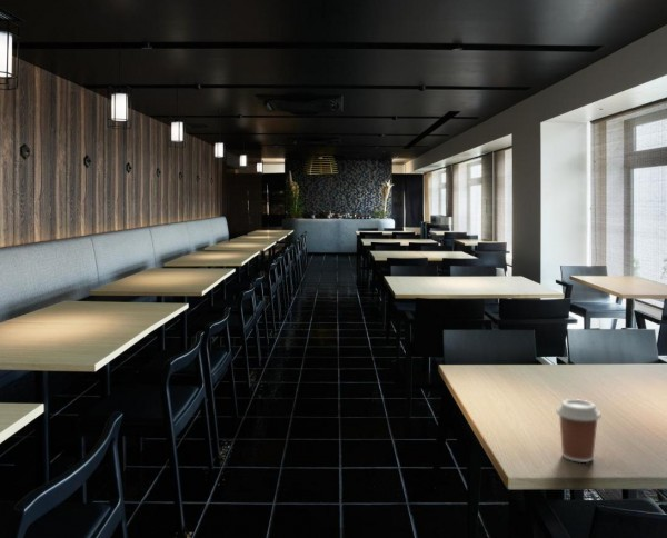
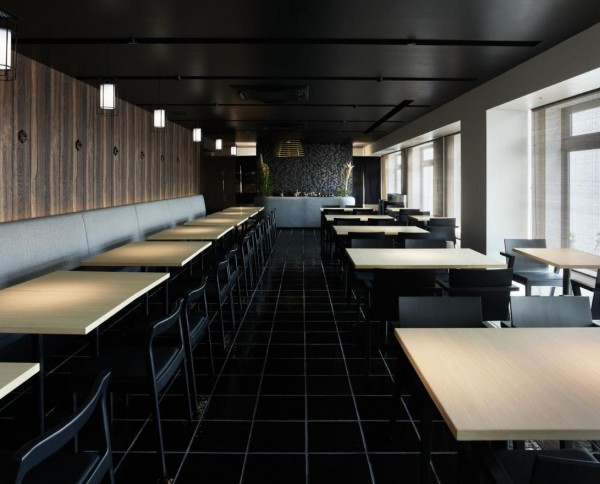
- coffee cup (577, 429)
